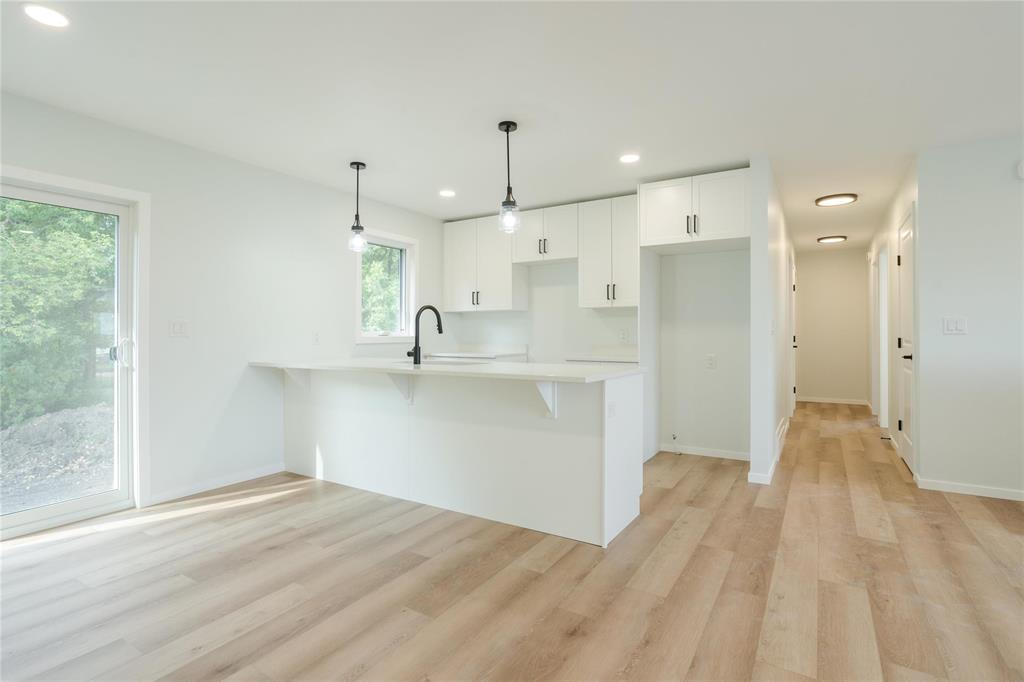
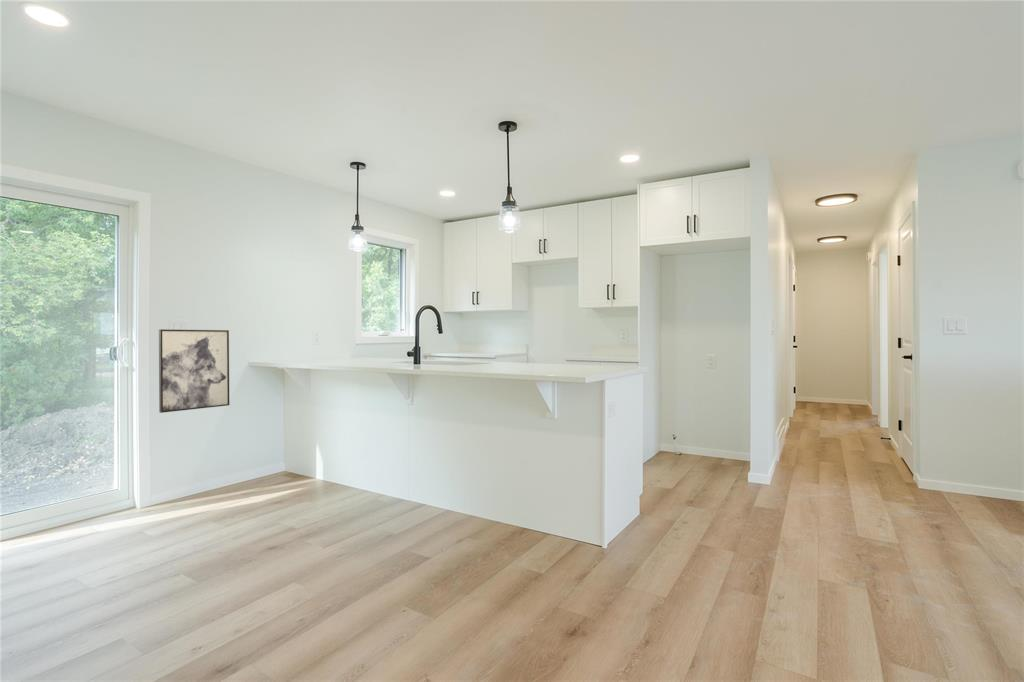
+ wall art (195, 369)
